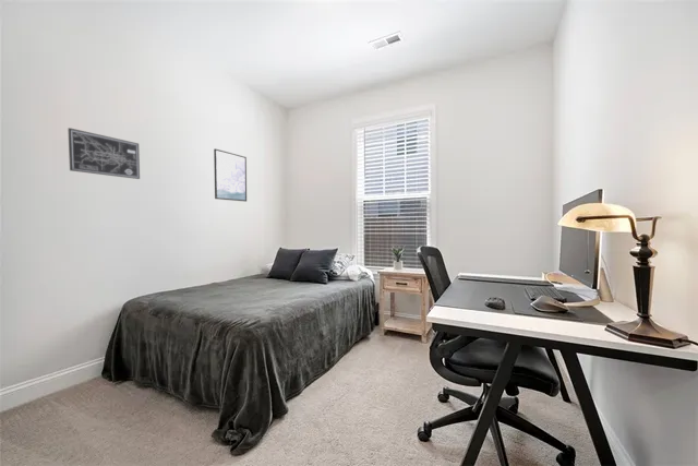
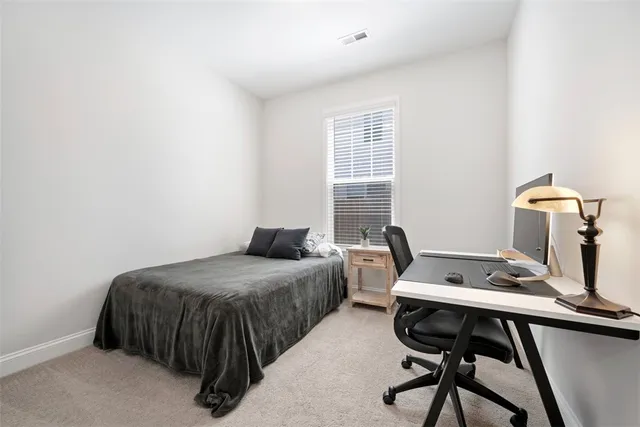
- wall art (107, 155)
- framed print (231, 177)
